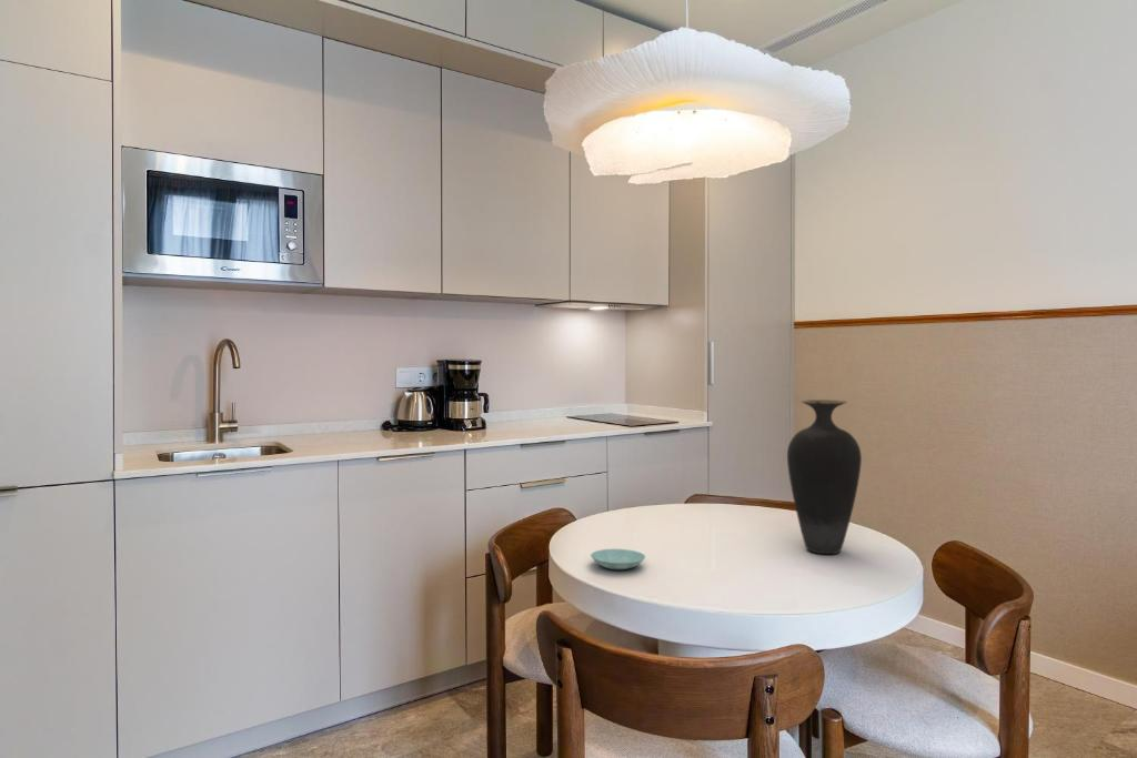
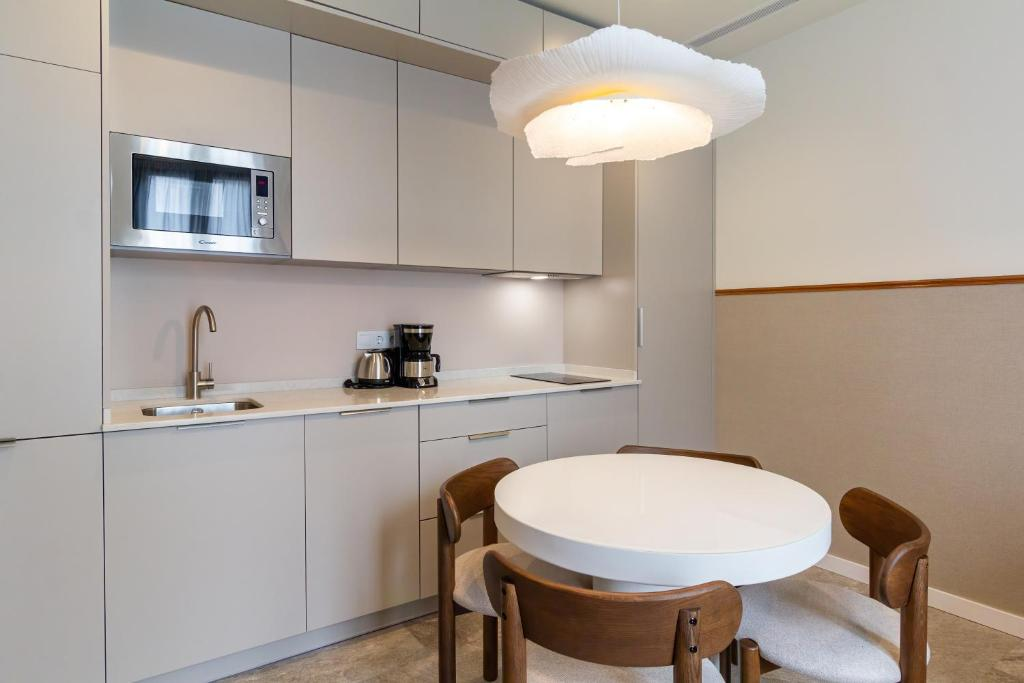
- vase (823, 475)
- saucer (617, 560)
